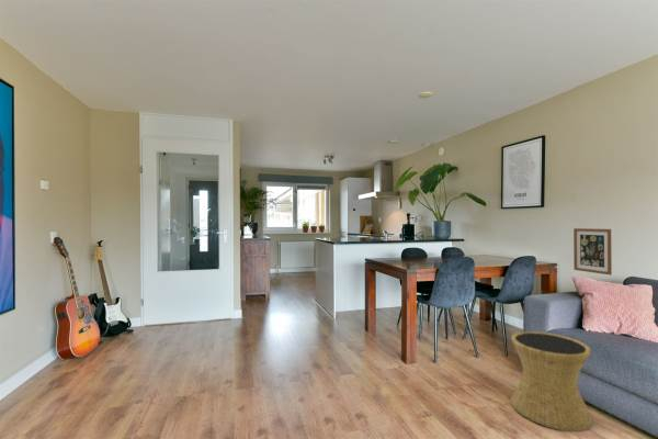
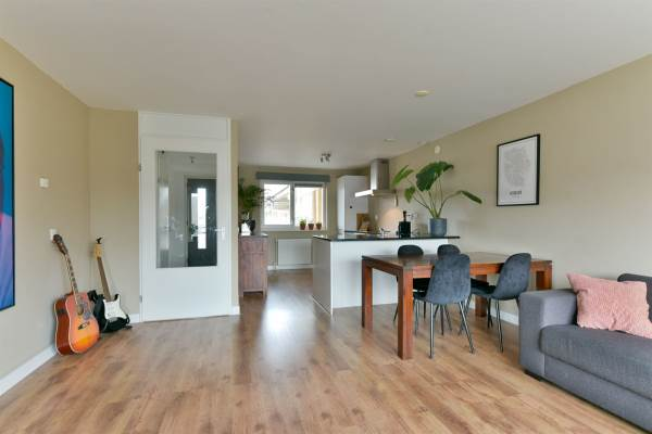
- side table (548, 376)
- wall art (591, 250)
